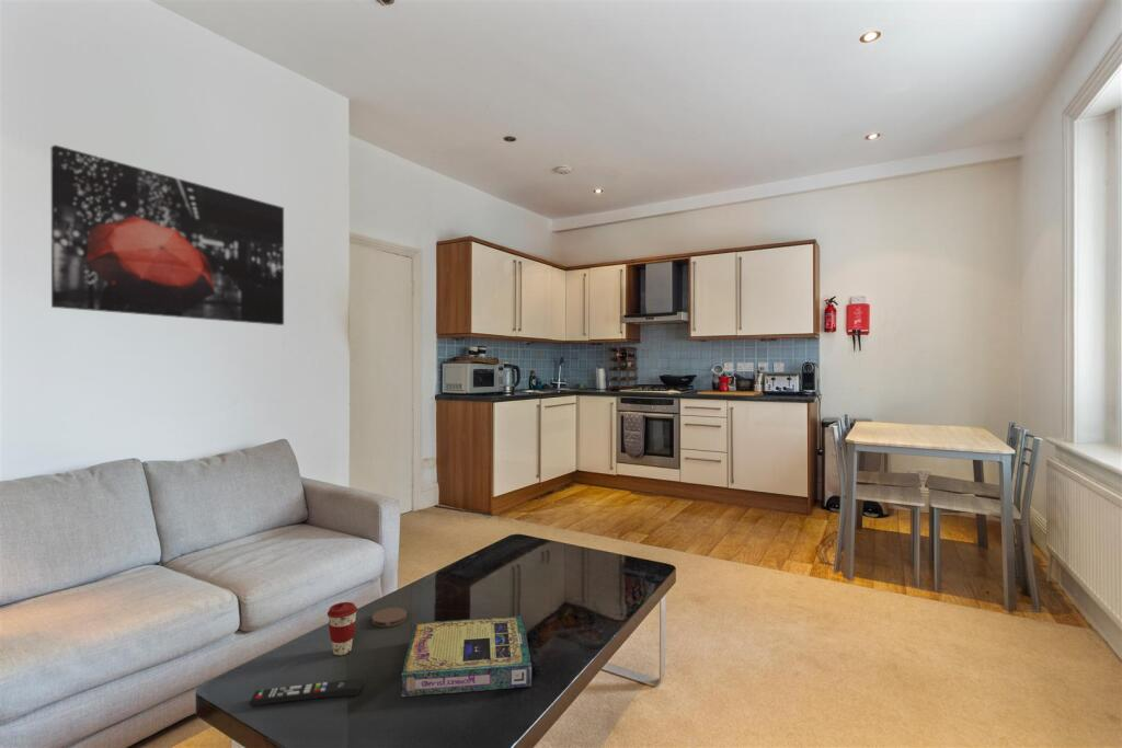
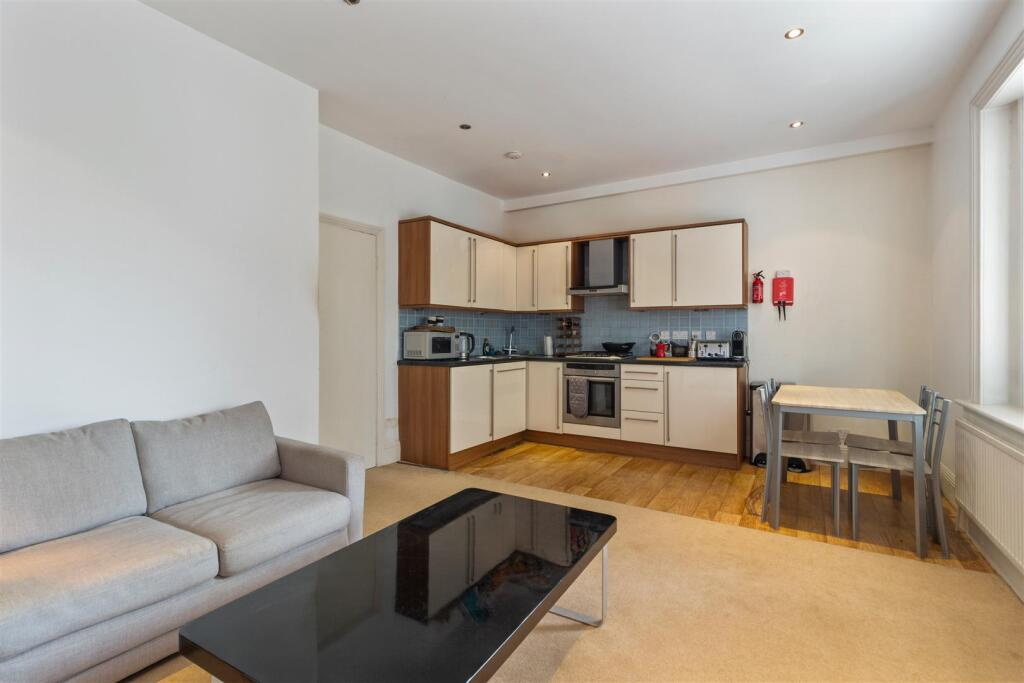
- coaster (389, 617)
- coffee cup (342, 629)
- video game box (468, 652)
- remote control (307, 692)
- wall art (185, 249)
